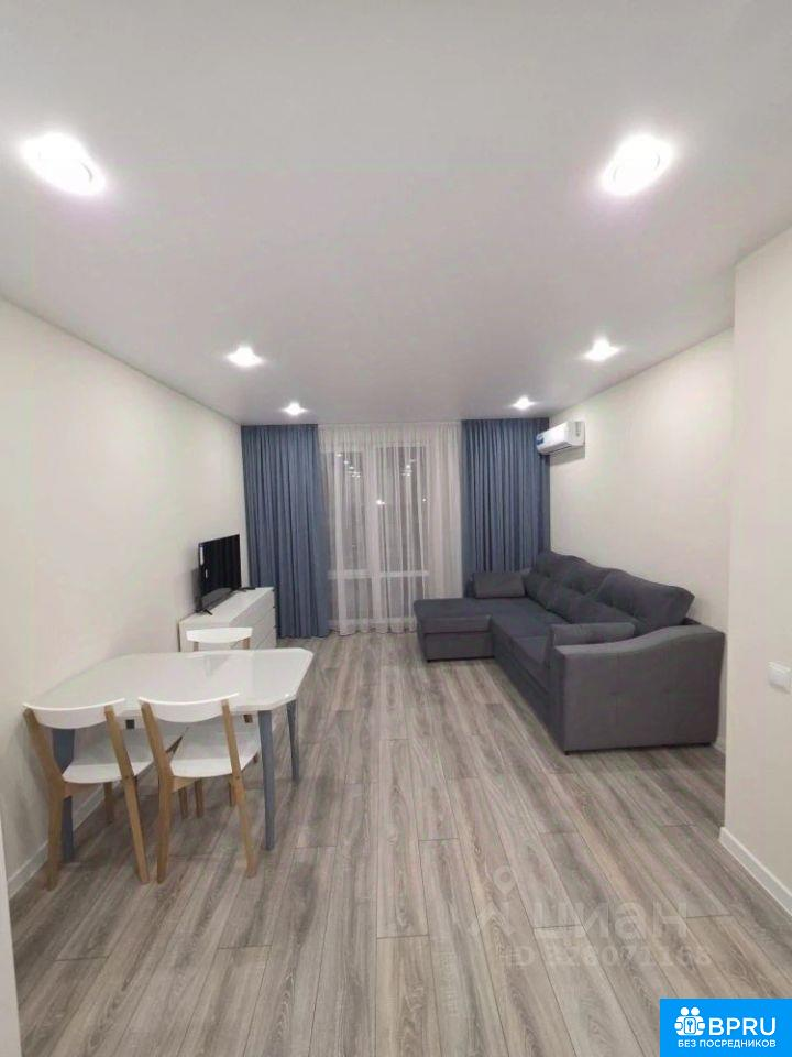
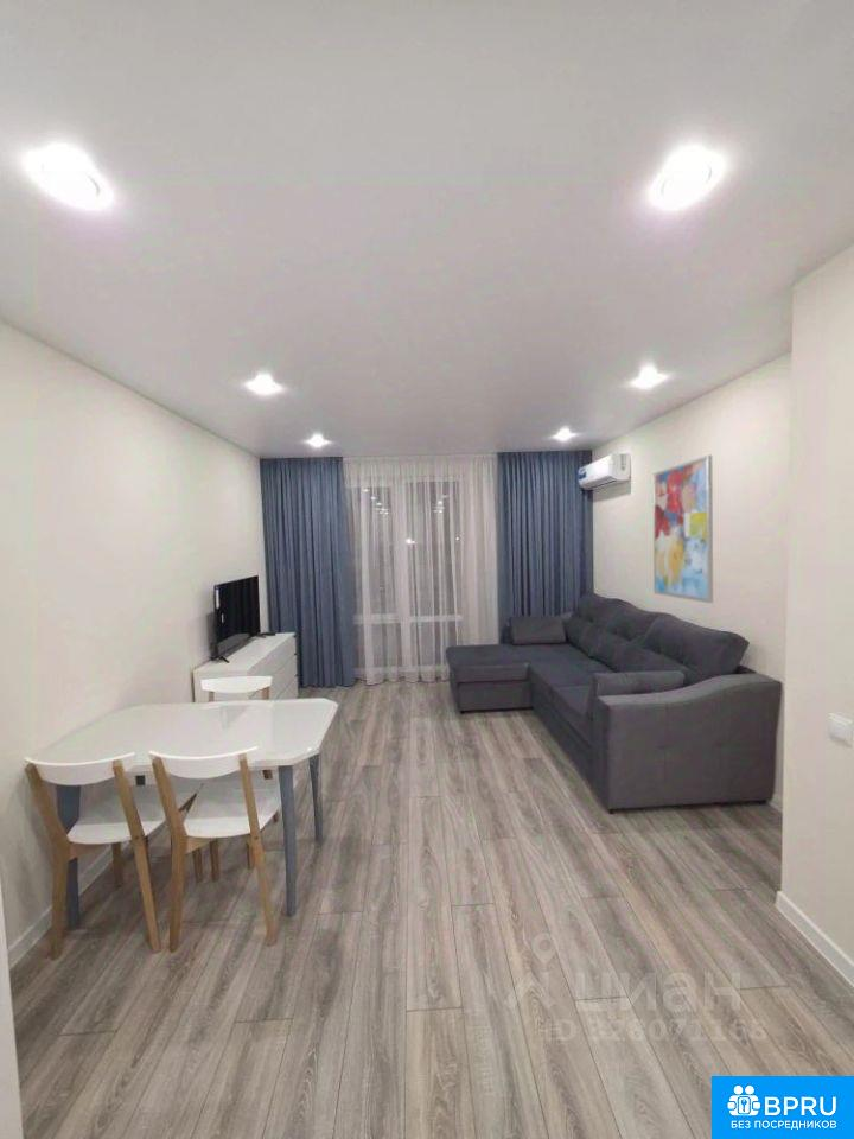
+ wall art (680, 532)
